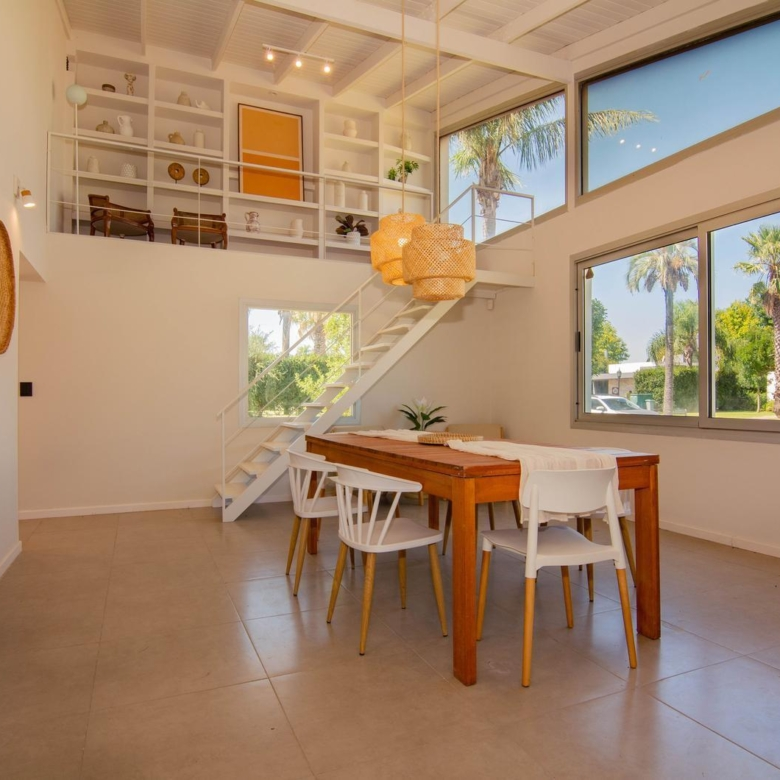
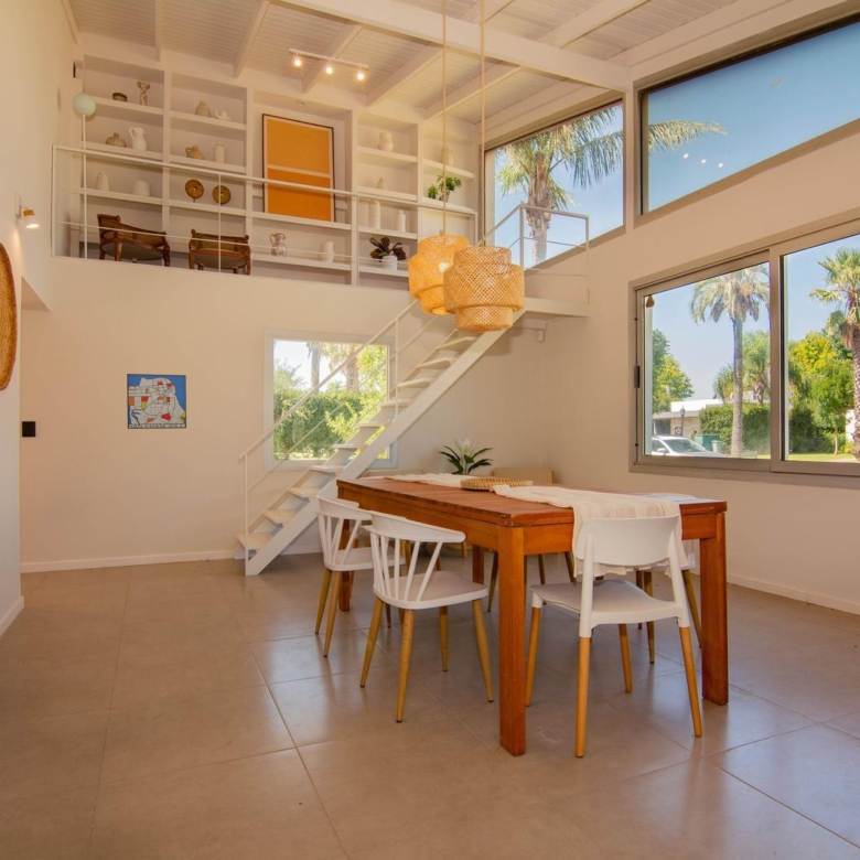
+ wall art (157, 401)
